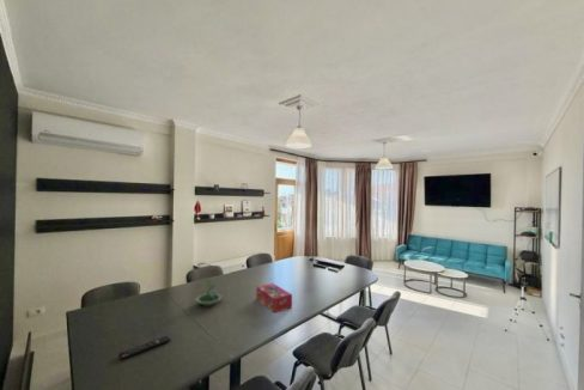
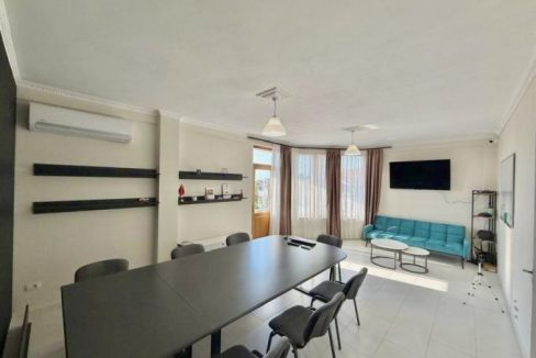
- tissue box (273, 297)
- remote control (145, 347)
- terrarium (208, 284)
